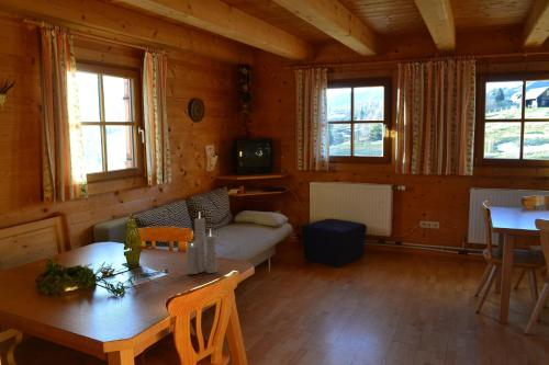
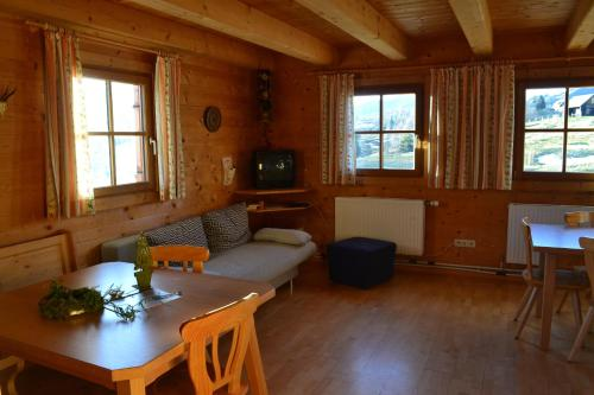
- candle (200, 240)
